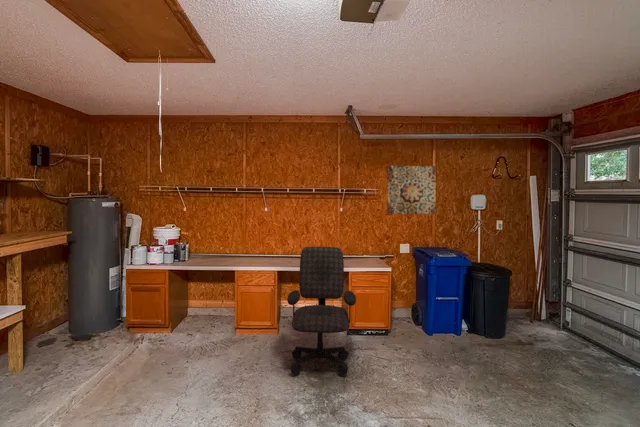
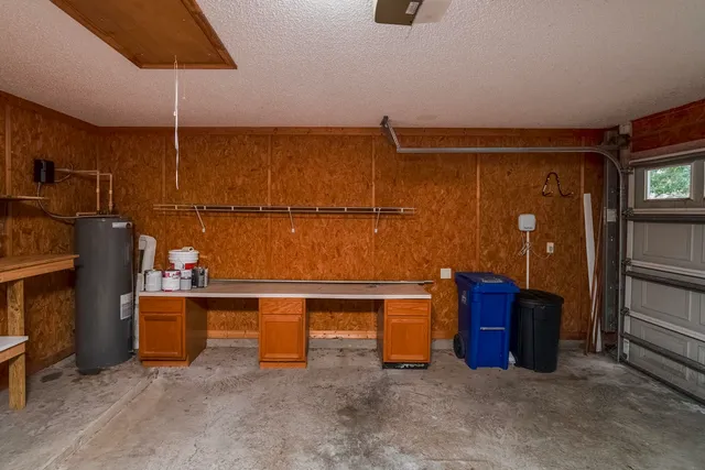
- office chair (321, 306)
- wall art (411, 190)
